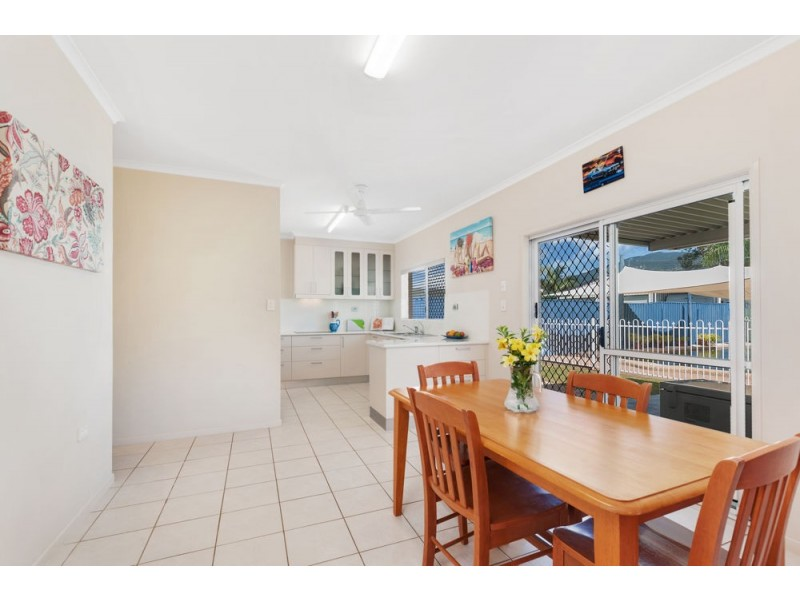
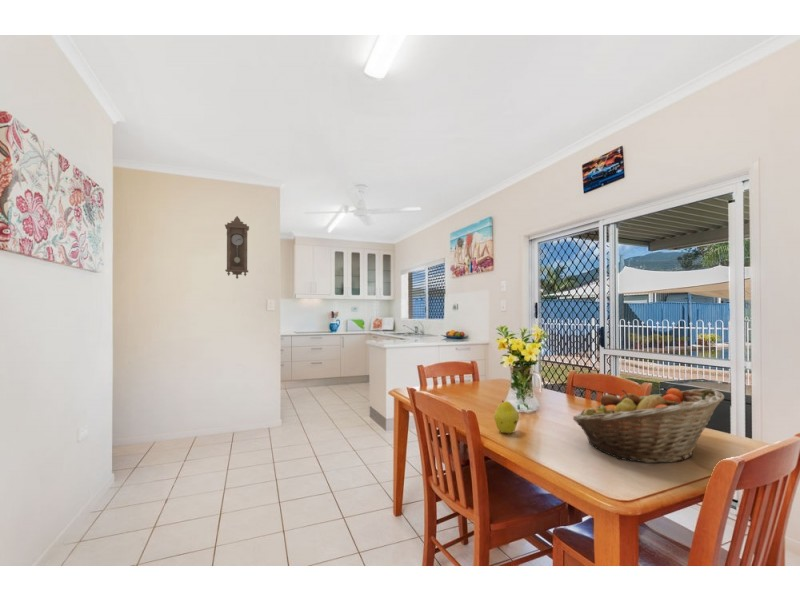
+ fruit (506, 416)
+ pendulum clock (237, 248)
+ fruit basket (645, 416)
